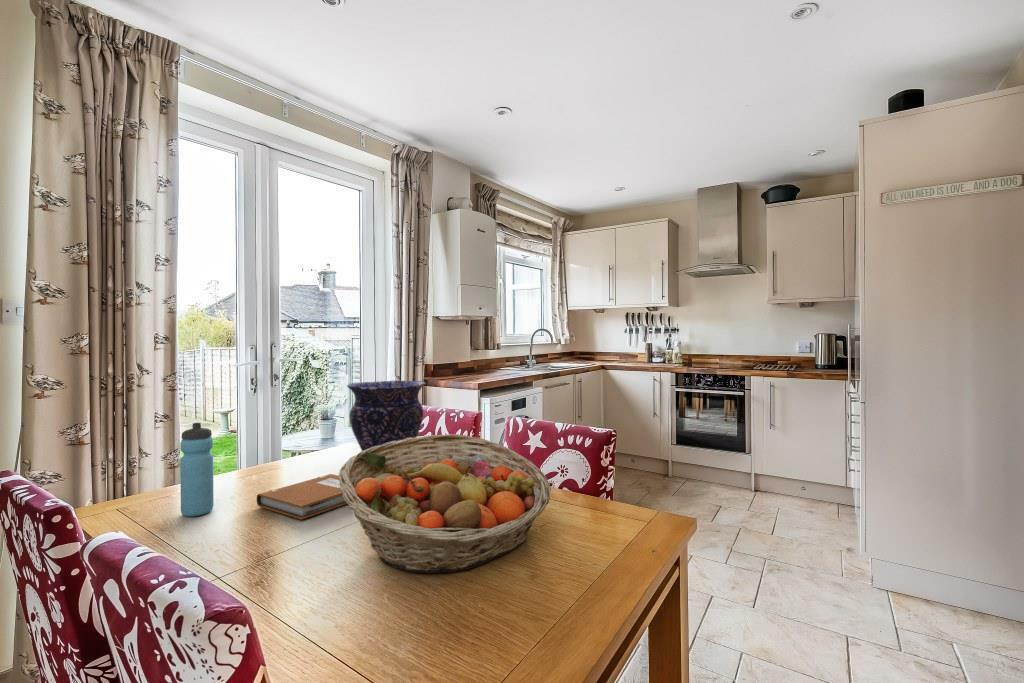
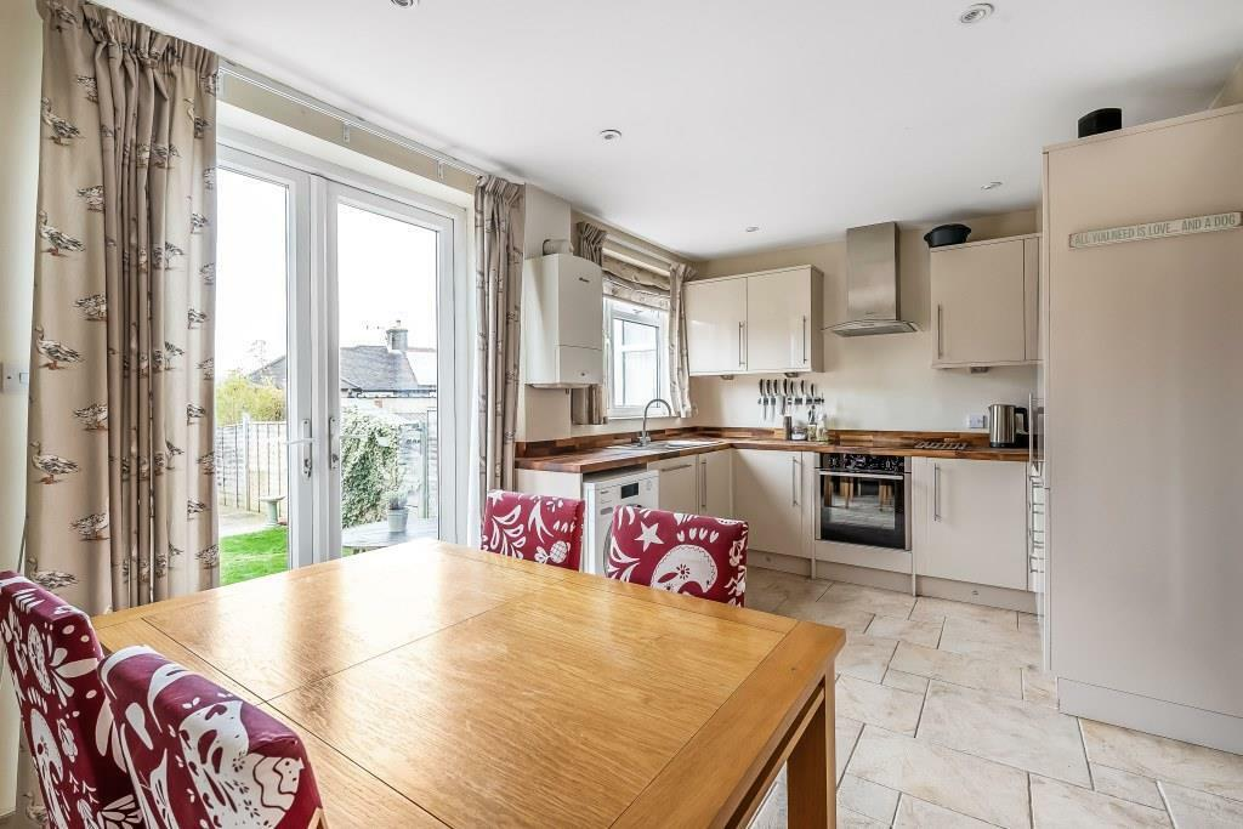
- water bottle (197, 467)
- notebook (318, 493)
- vase (387, 425)
- fruit basket (450, 494)
